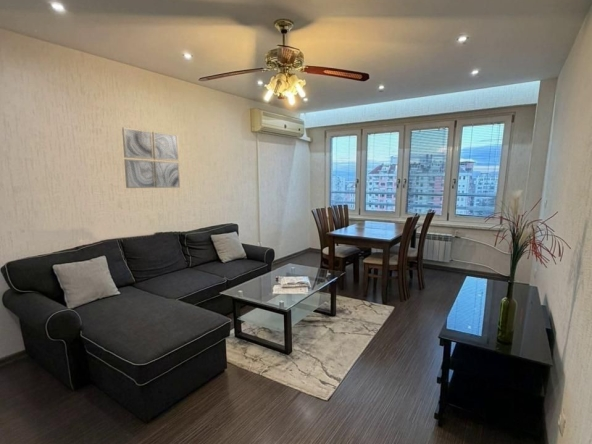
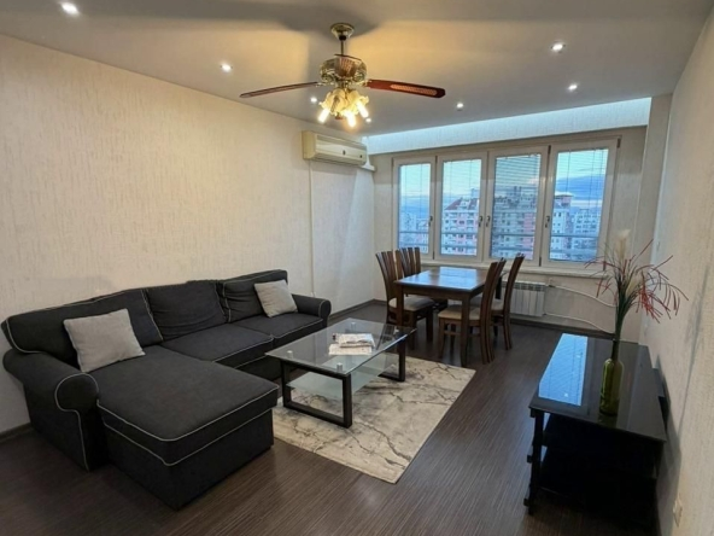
- wall art (153, 158)
